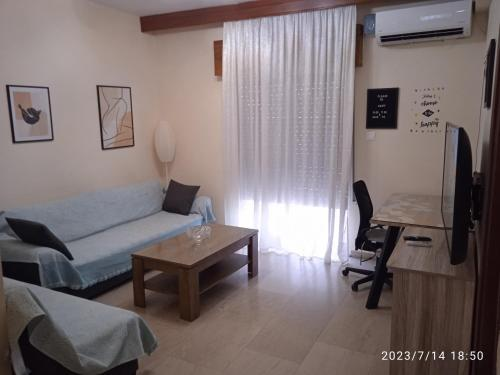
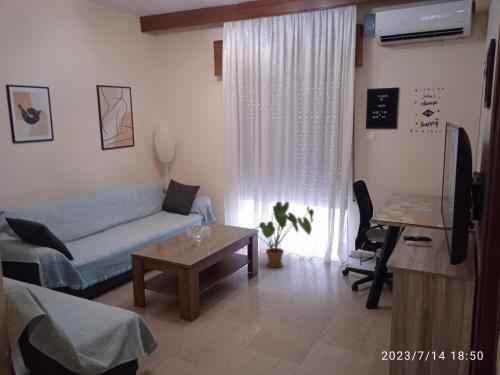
+ house plant (280, 233)
